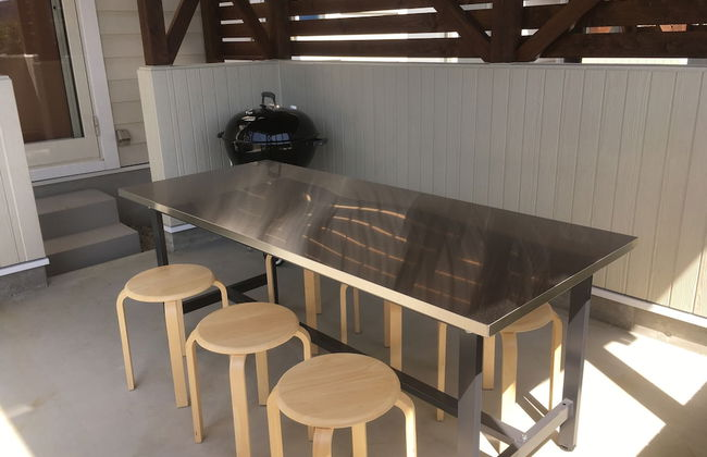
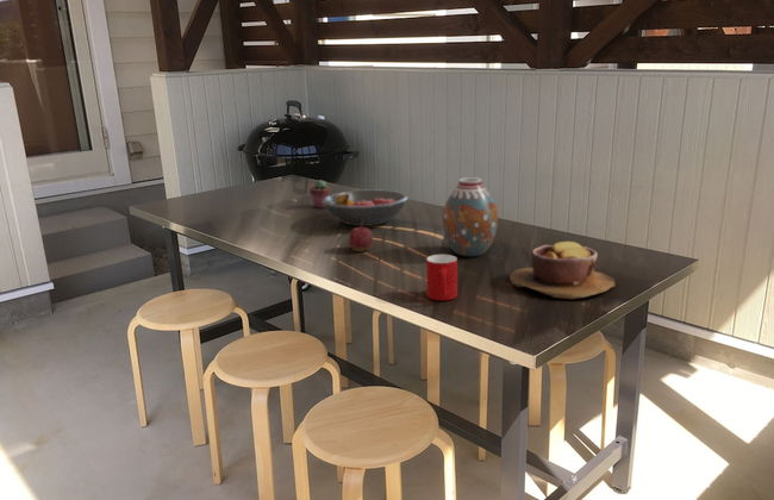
+ bowl (562, 264)
+ potted succulent (319, 193)
+ fruit bowl (364, 206)
+ cup (442, 279)
+ apple (361, 236)
+ vase (469, 217)
